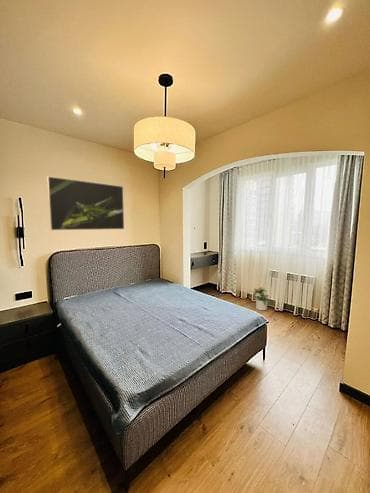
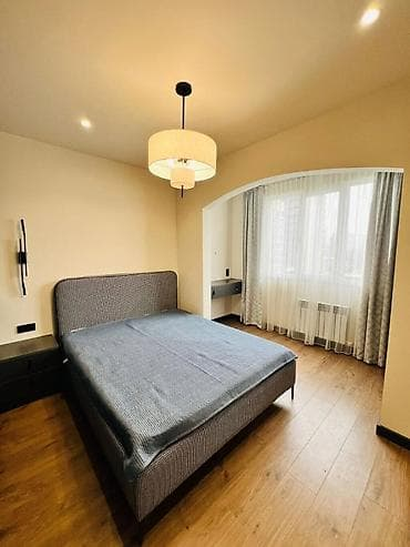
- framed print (90, 206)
- potted plant (260, 298)
